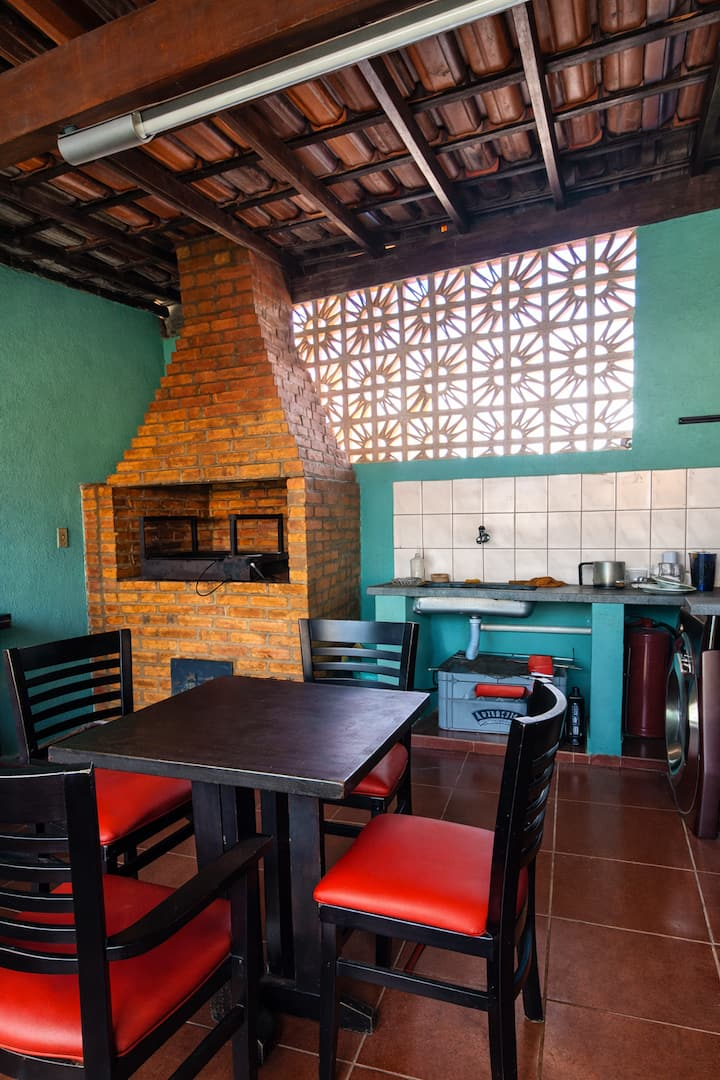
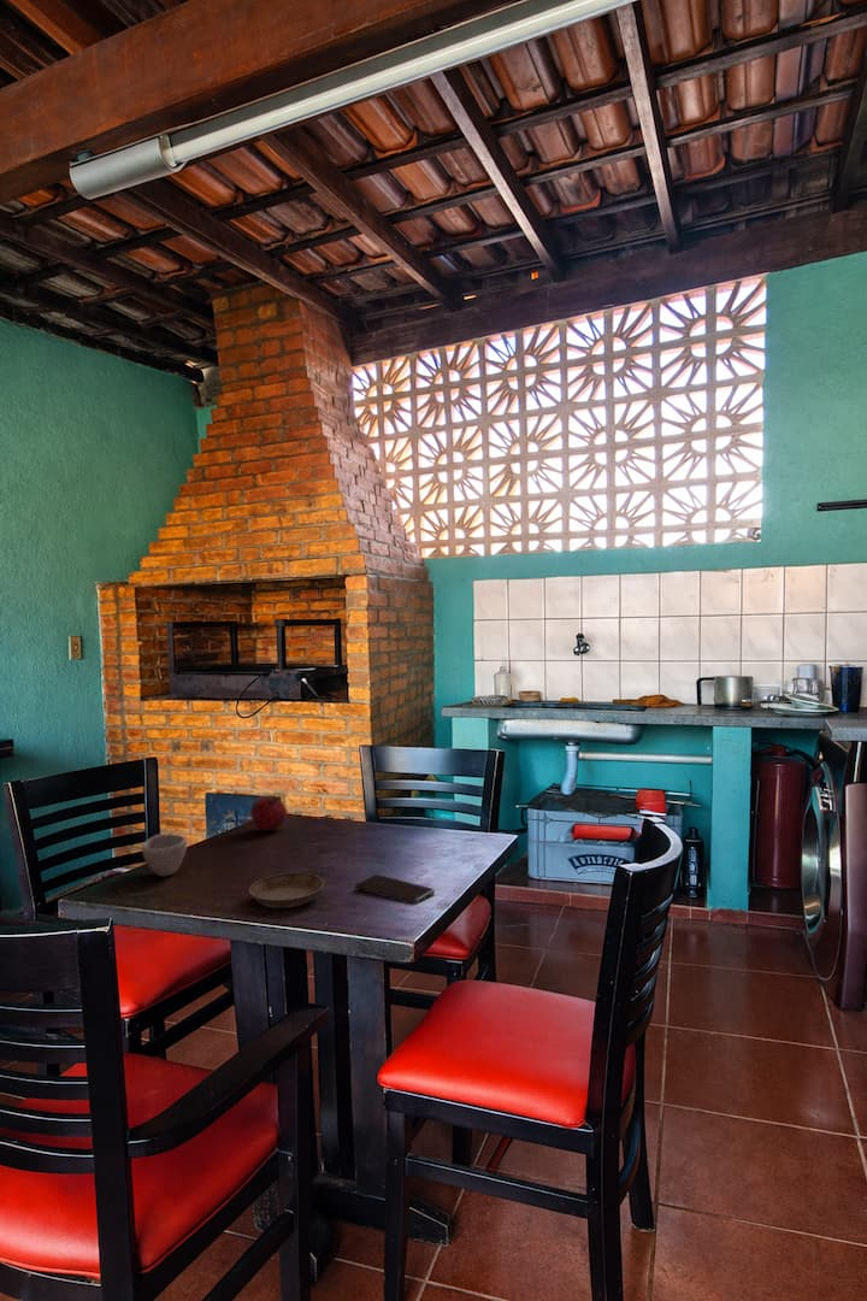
+ cup (161, 854)
+ saucer (287, 891)
+ fruit (269, 812)
+ smartphone (394, 888)
